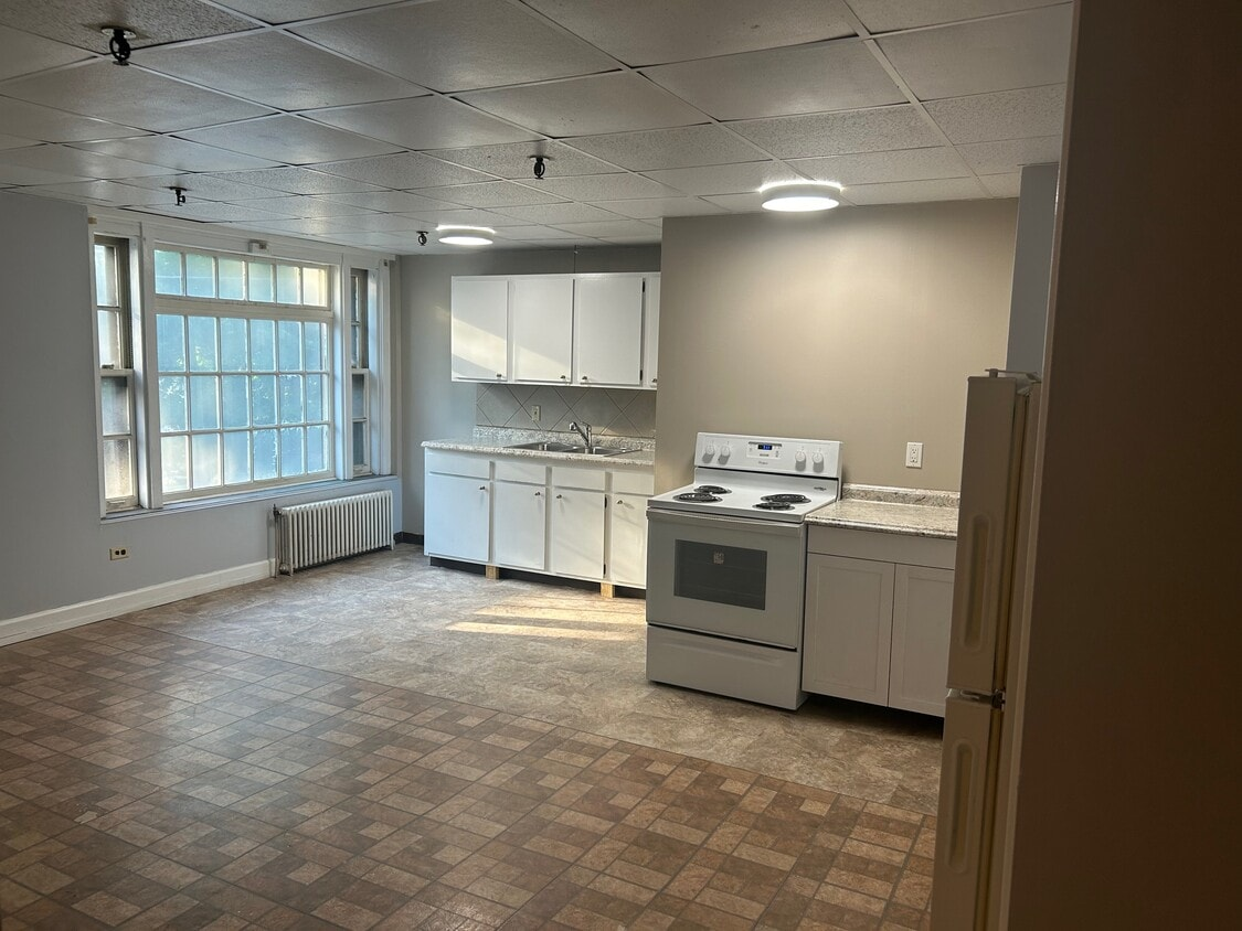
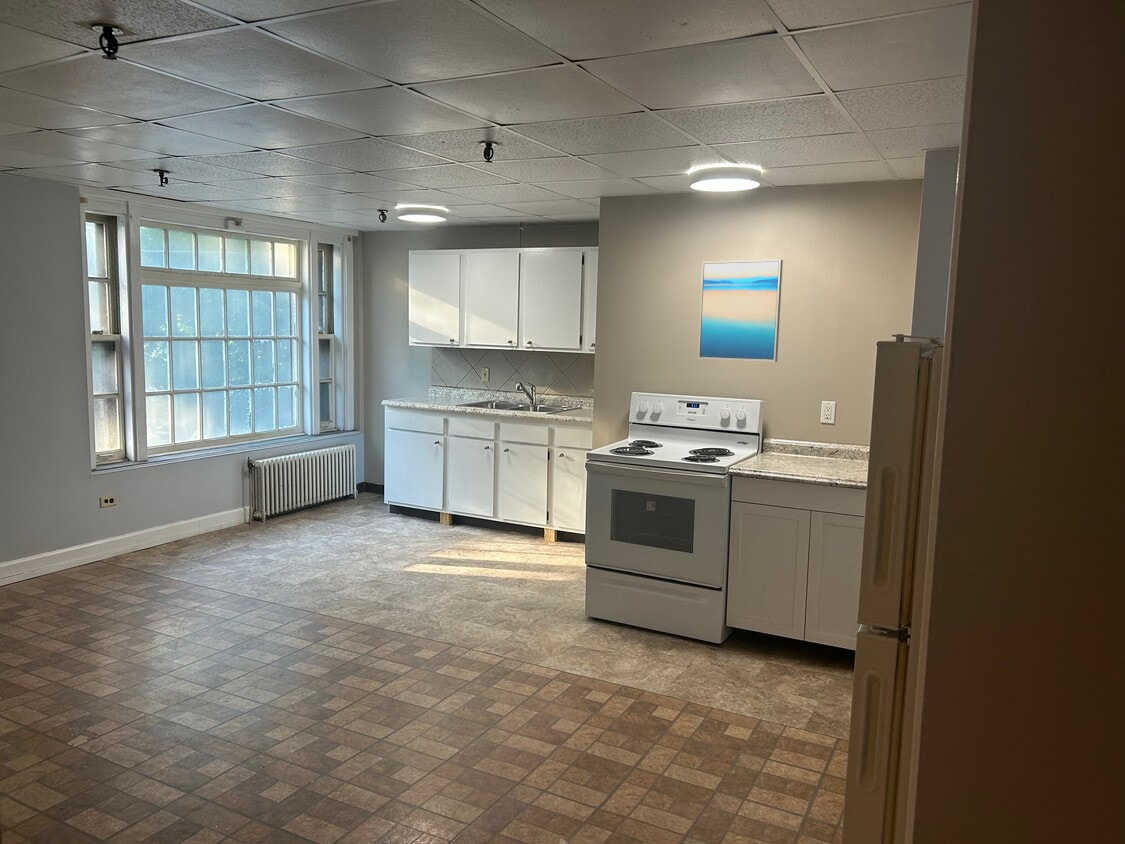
+ wall art (739, 310)
